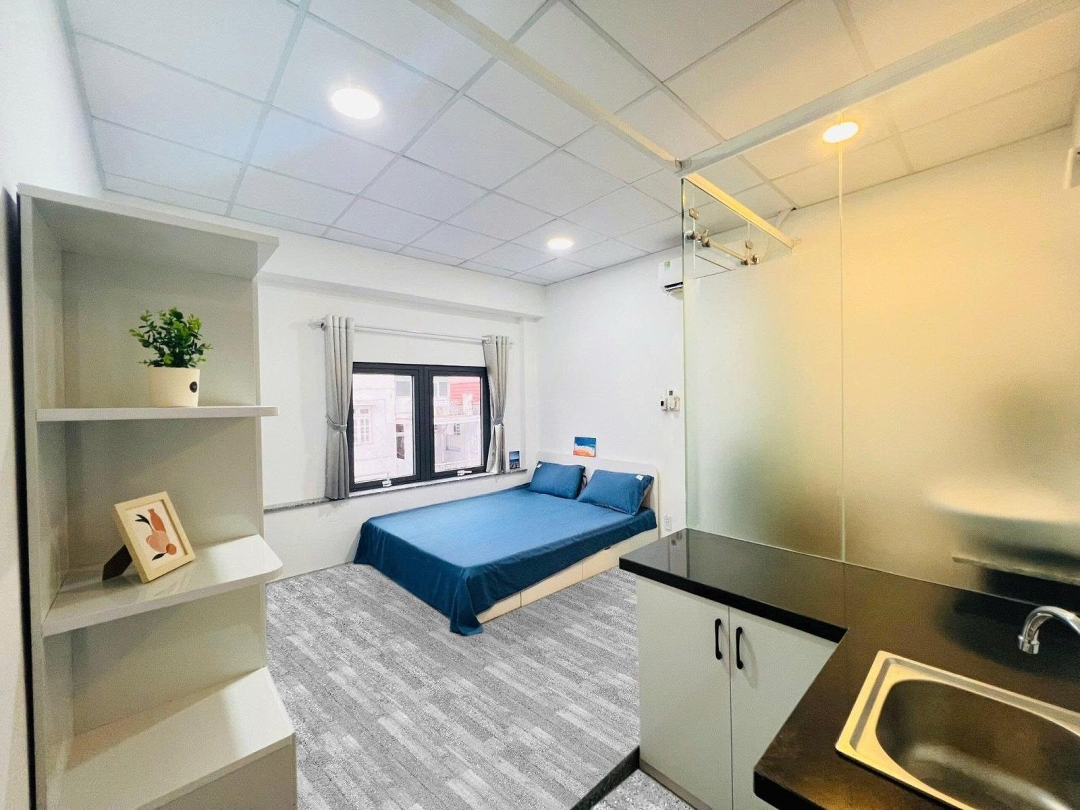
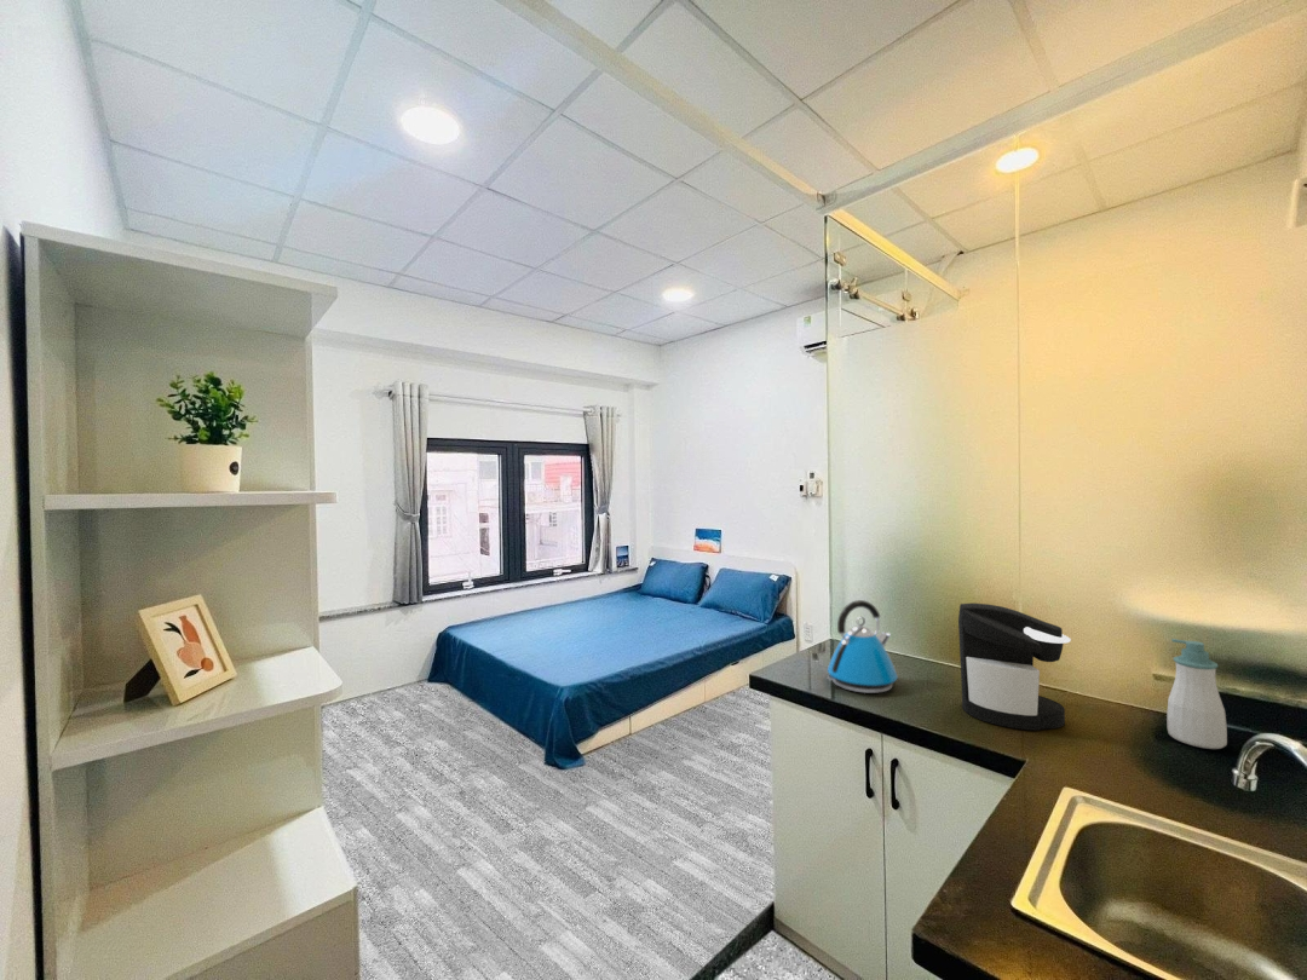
+ soap bottle (1194, 691)
+ coffee maker (1012, 659)
+ kettle (858, 641)
